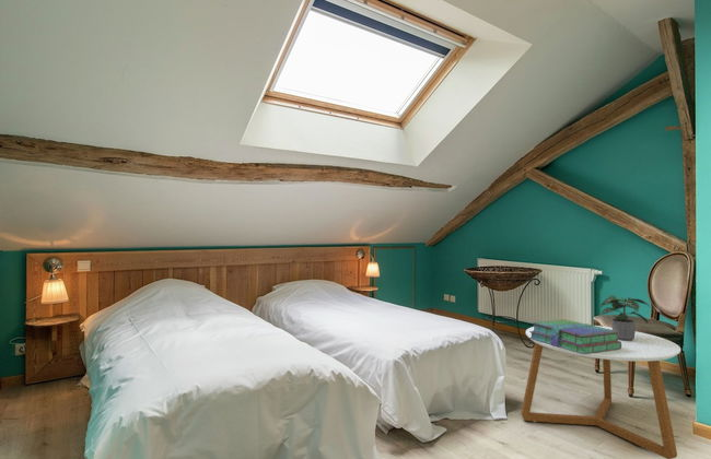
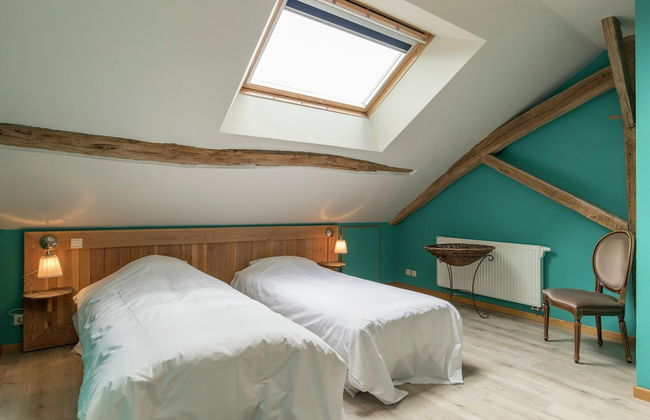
- coffee table (604, 381)
- potted plant (623, 317)
- stack of books (573, 334)
